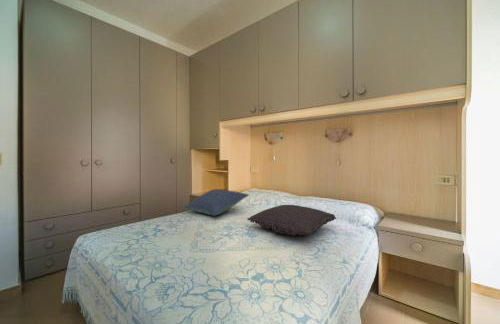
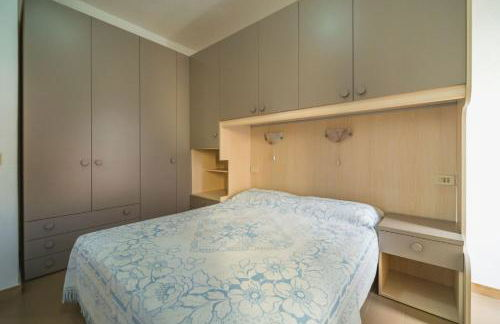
- pillow (292, 218)
- pillow (216, 201)
